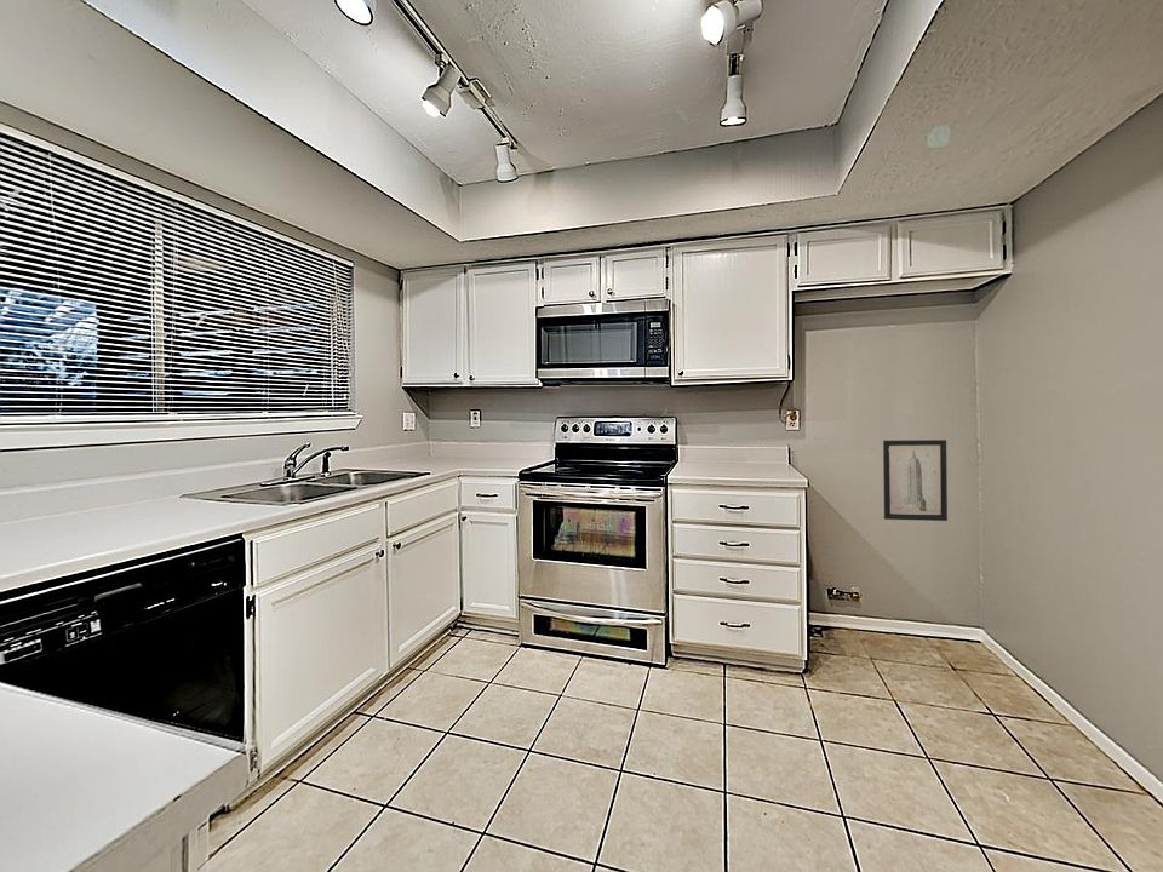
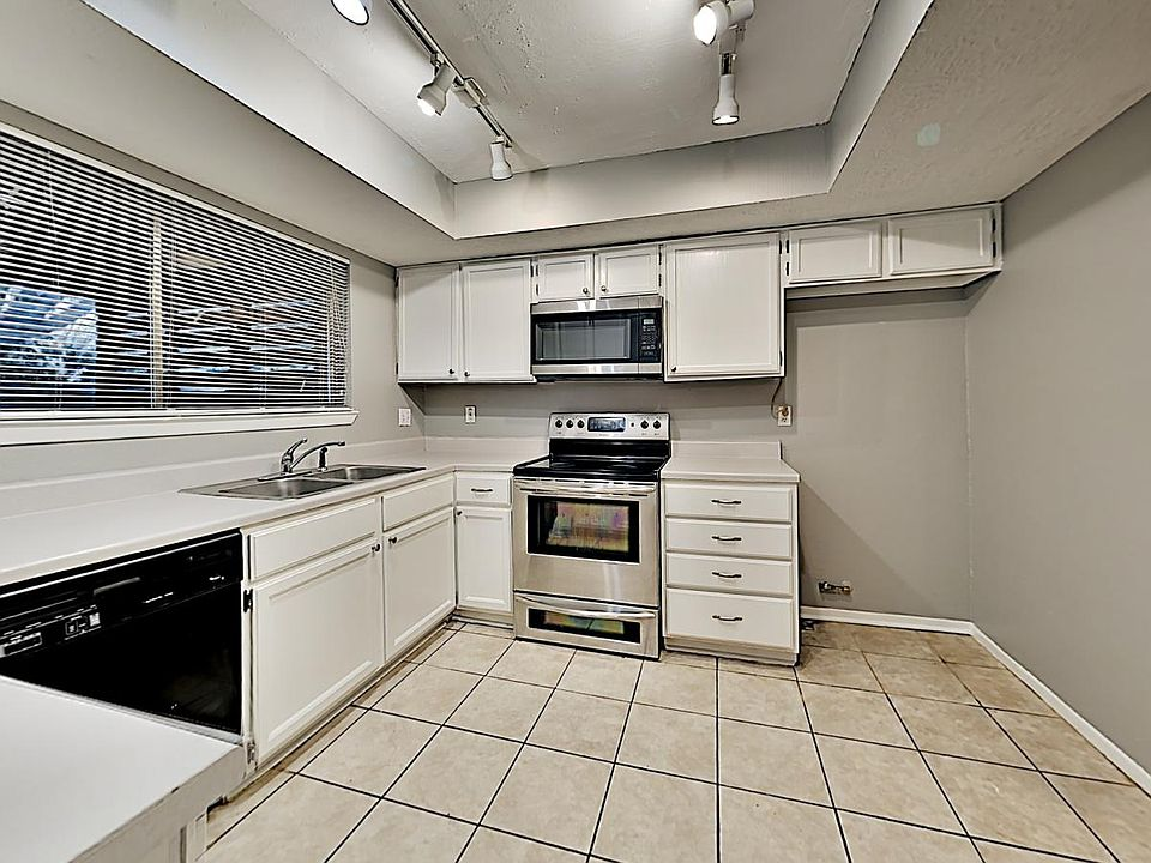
- wall art (915, 480)
